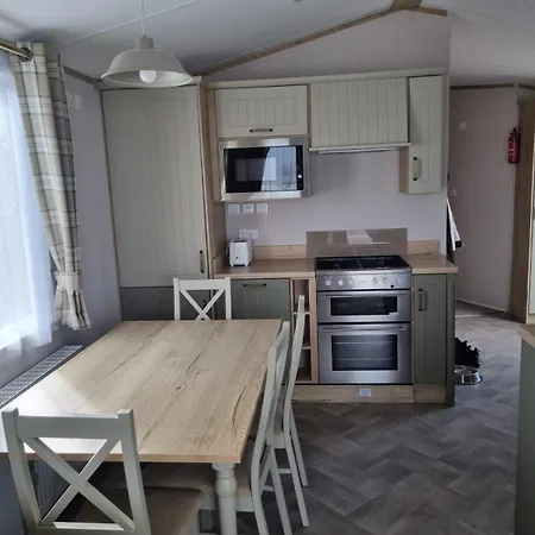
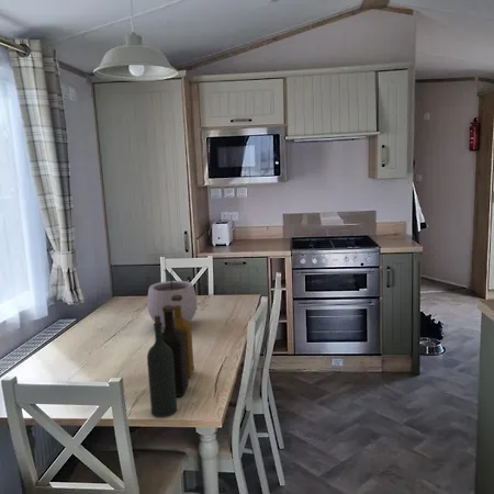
+ bottle (171, 347)
+ plant pot (170, 296)
